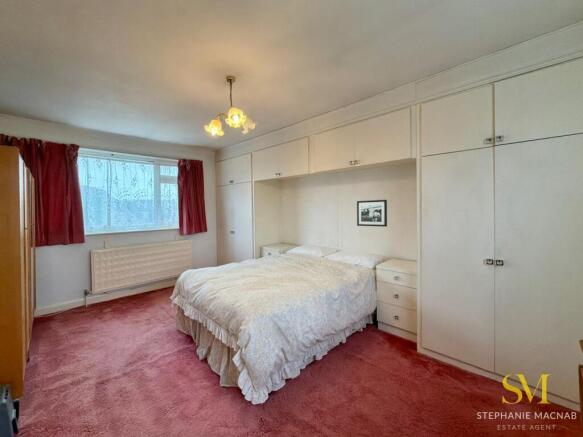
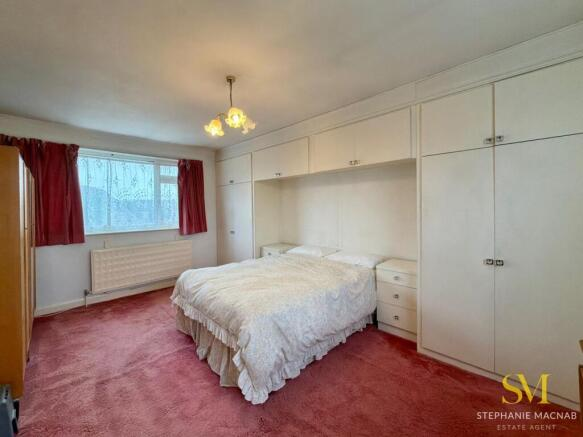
- picture frame (371, 213)
